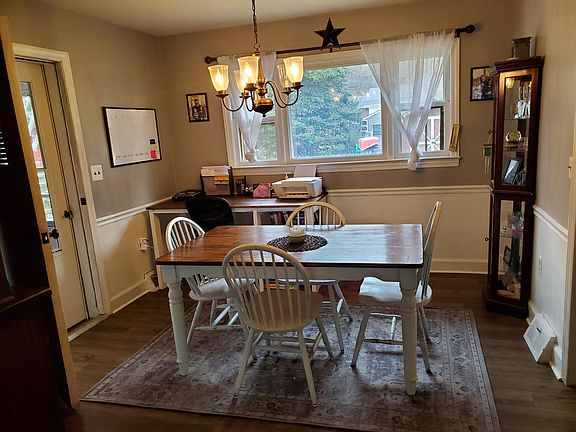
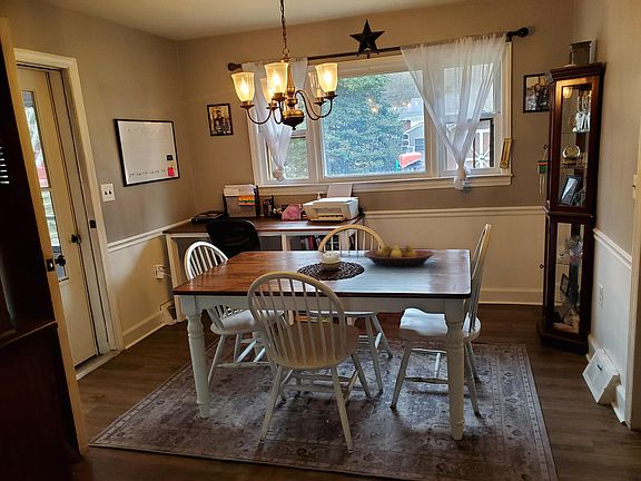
+ fruit bowl (398, 254)
